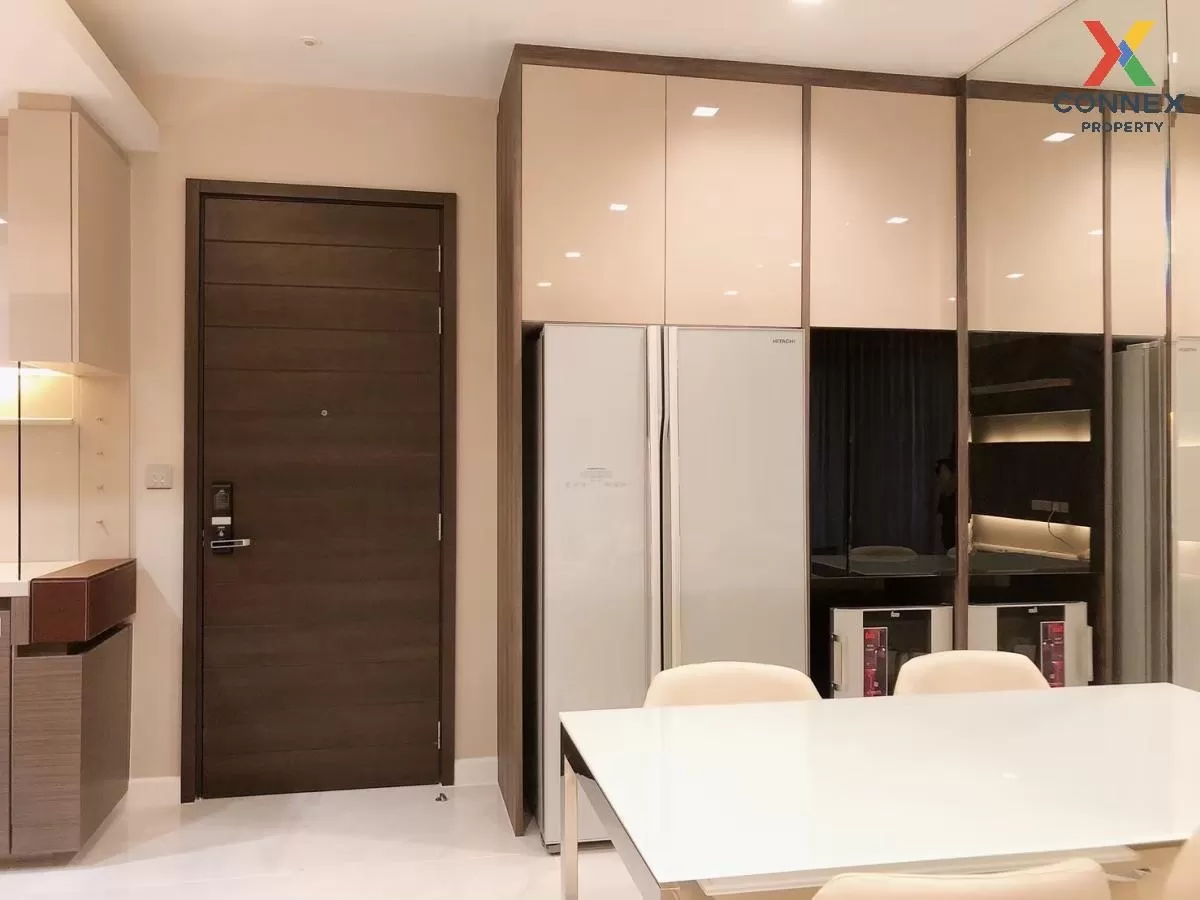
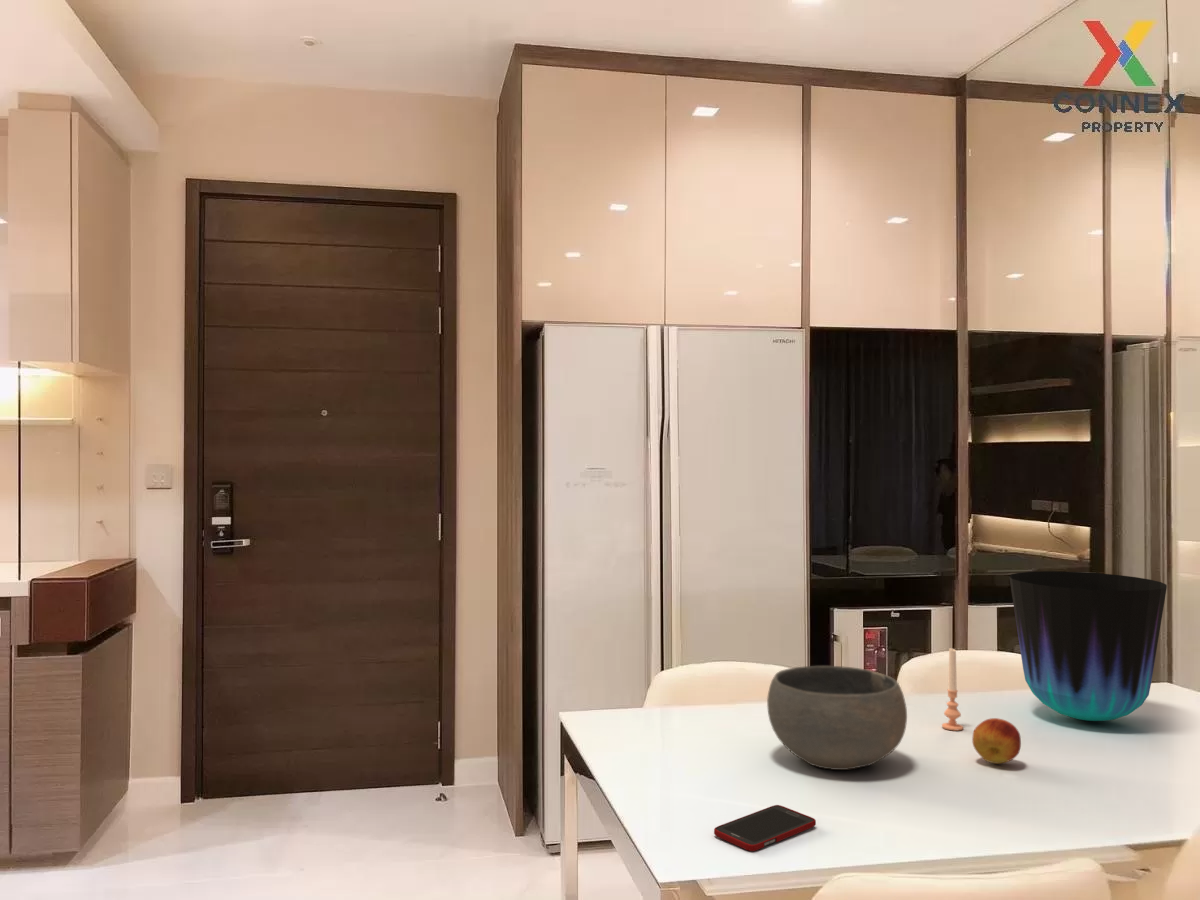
+ vase (1085, 649)
+ candle (952, 687)
+ bowl (835, 719)
+ cell phone (765, 827)
+ fruit (996, 740)
